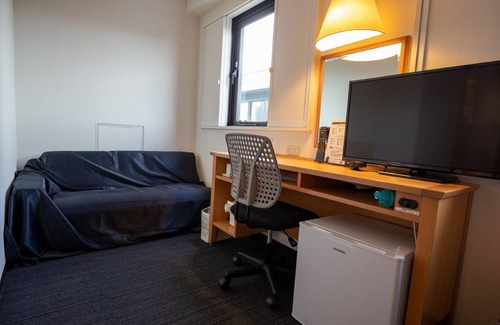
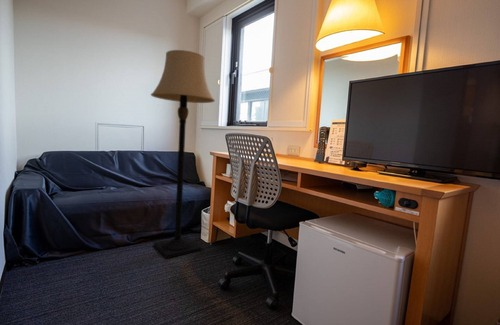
+ lamp (181, 154)
